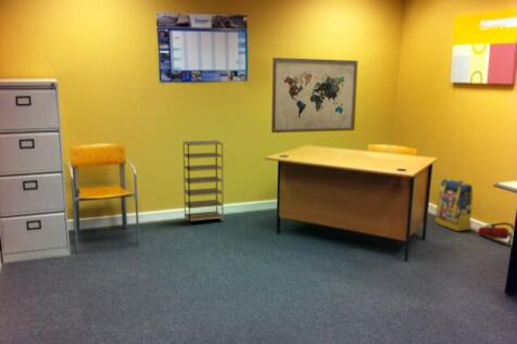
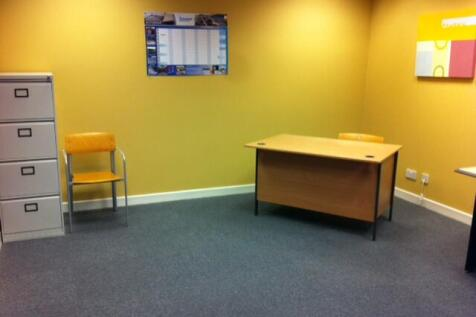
- backpack (455, 203)
- shelving unit (203, 181)
- fire extinguisher (500, 231)
- wall art (315, 95)
